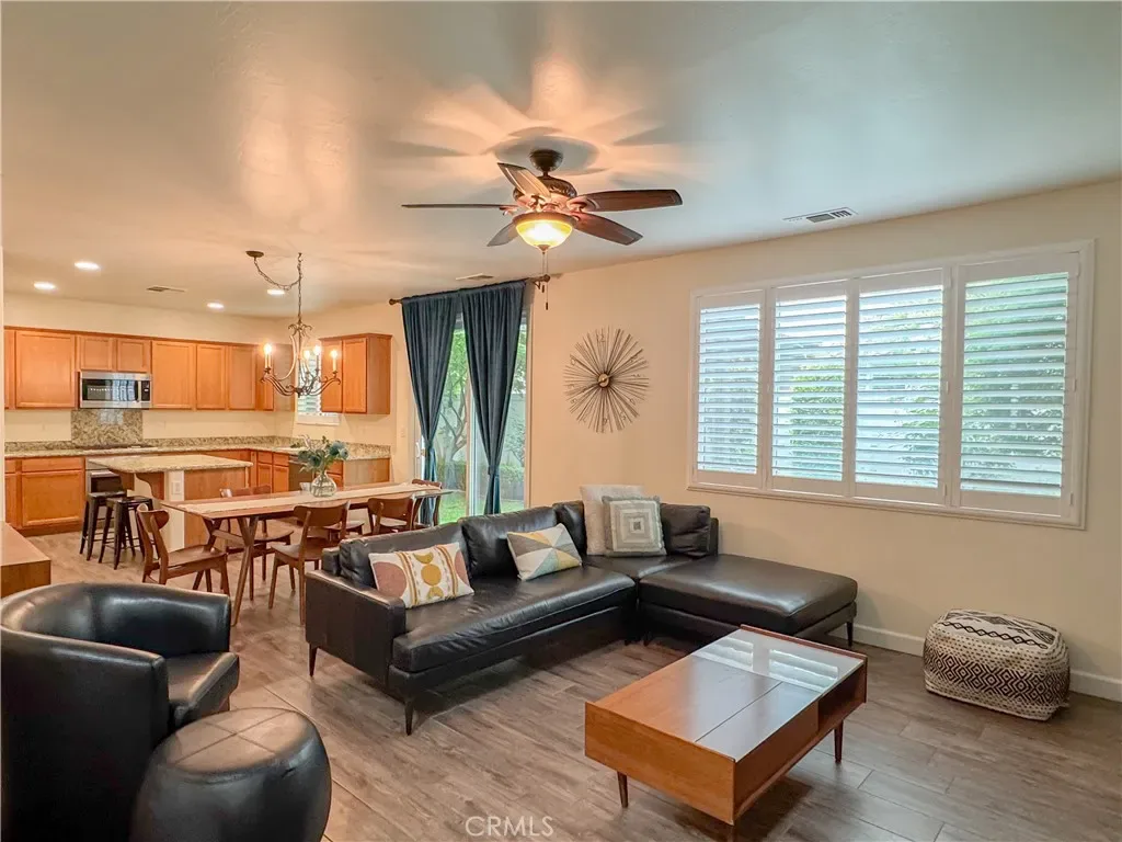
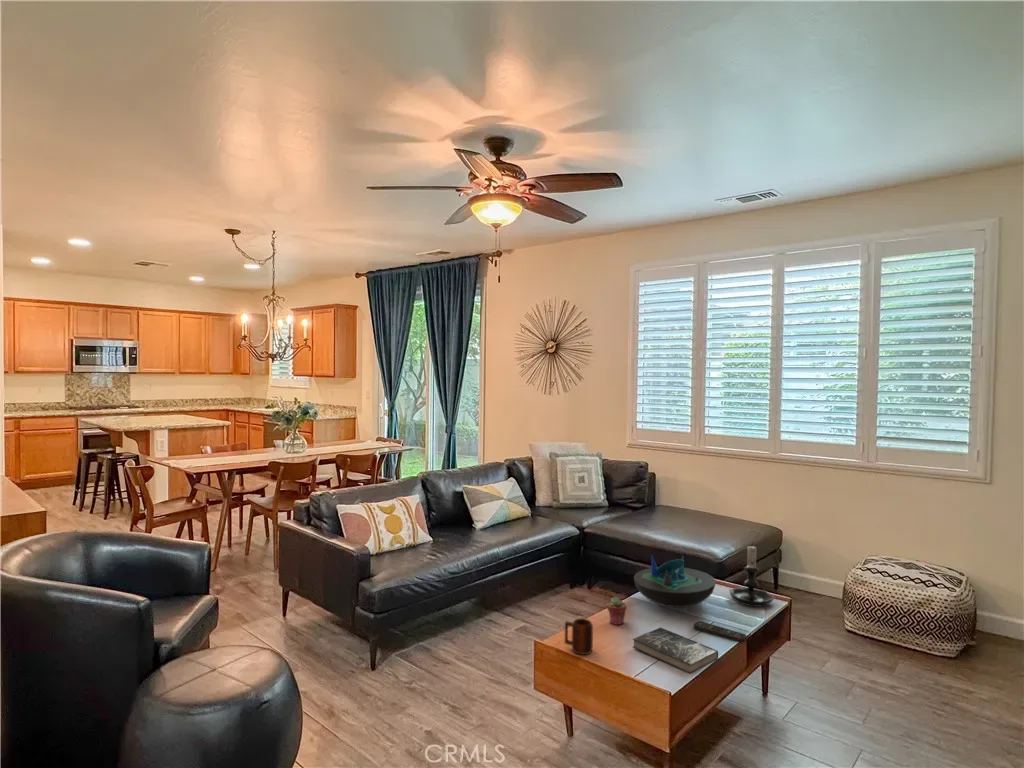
+ remote control (719, 631)
+ book (674, 648)
+ decorative bowl (673, 579)
+ mug (578, 635)
+ potted succulent (616, 609)
+ candle holder (752, 572)
